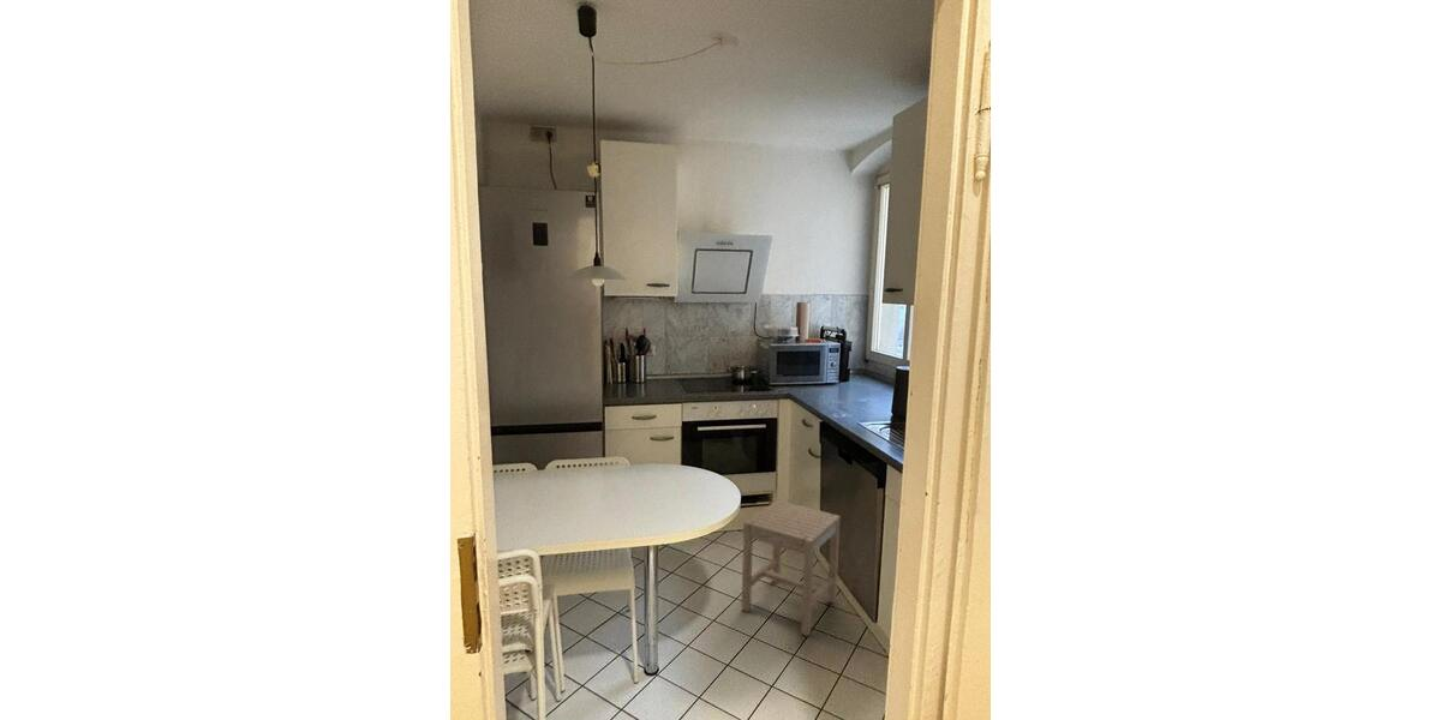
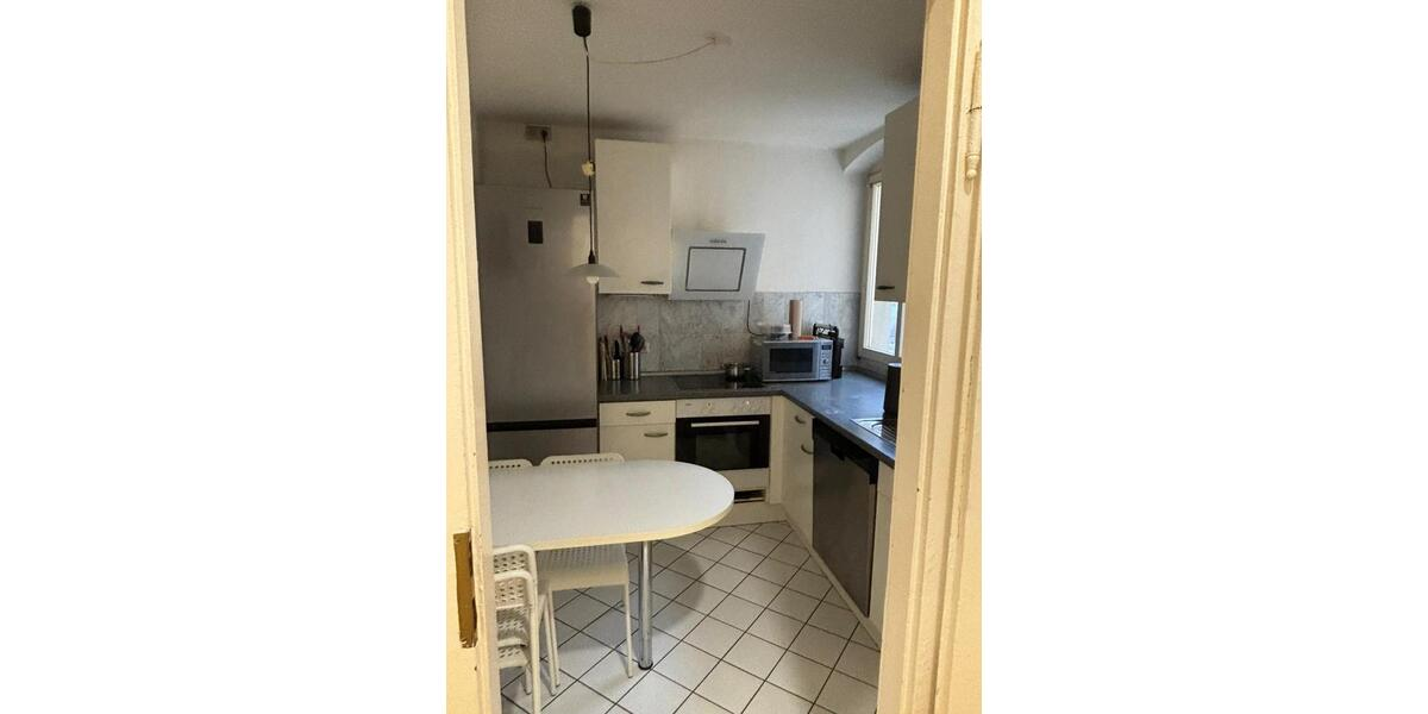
- stool (779, 562)
